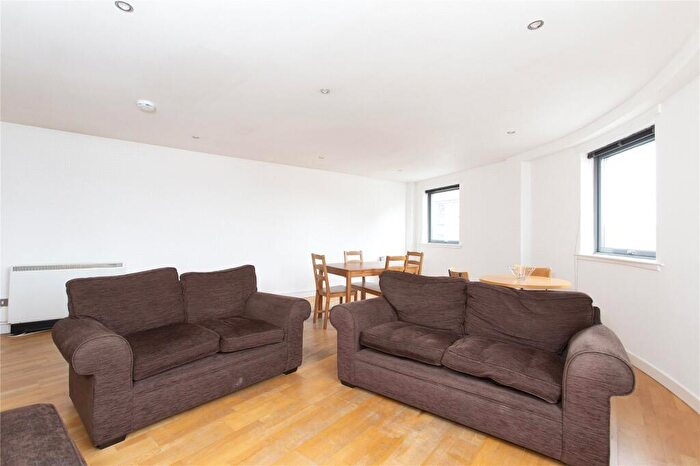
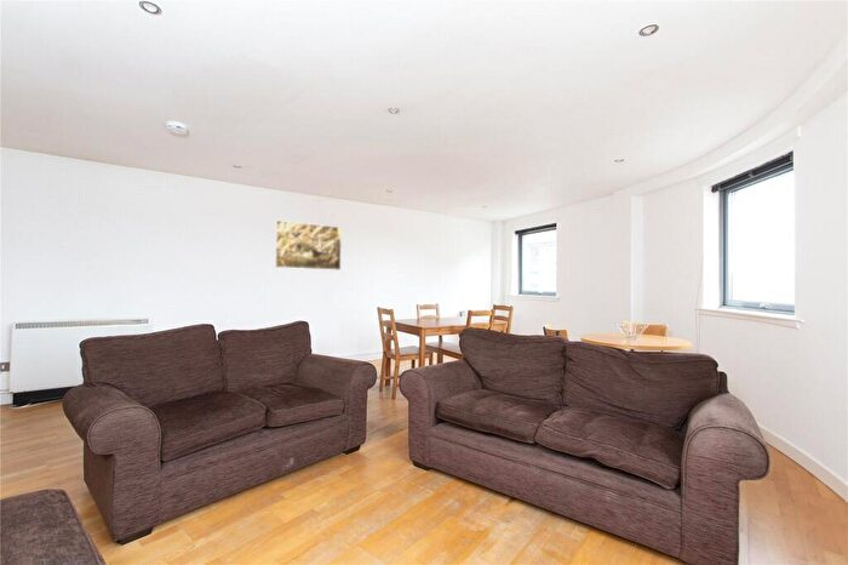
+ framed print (309, 246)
